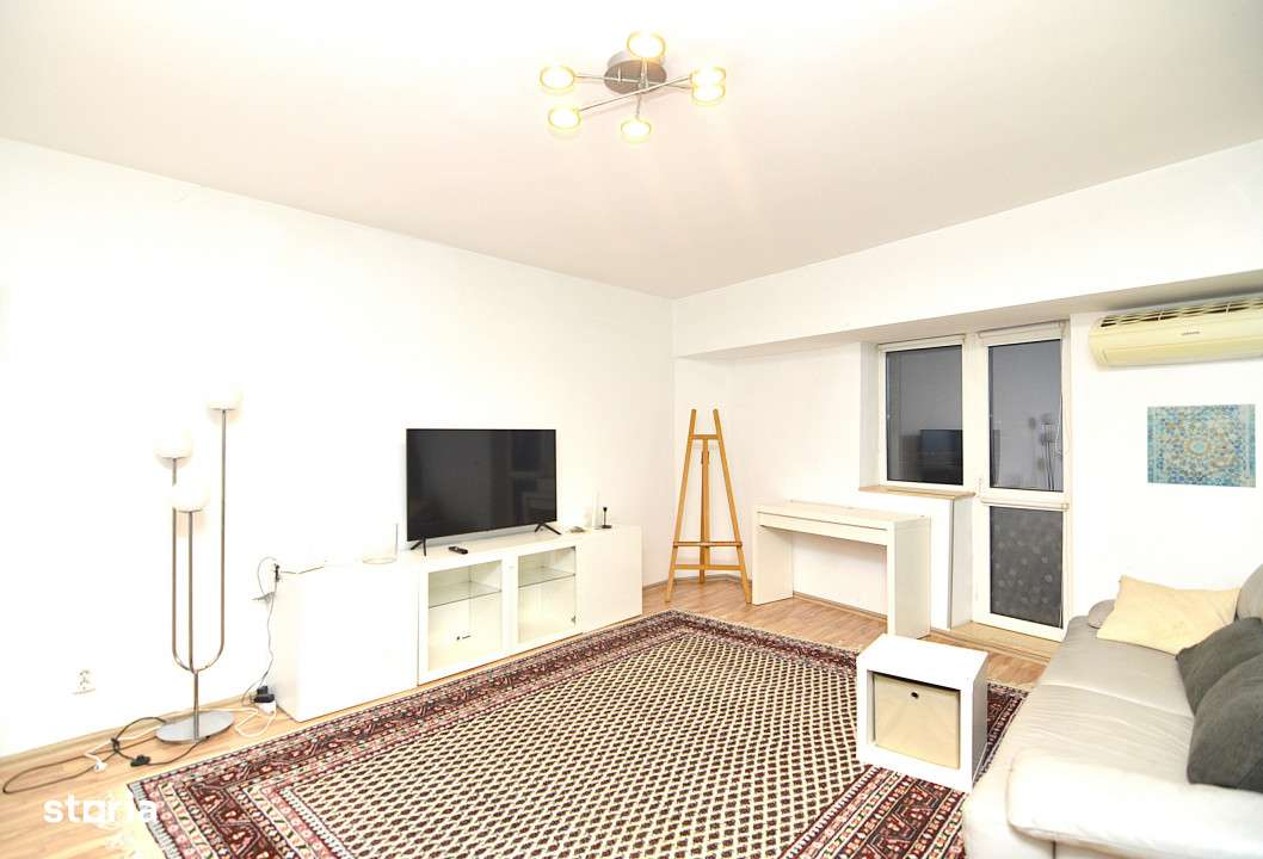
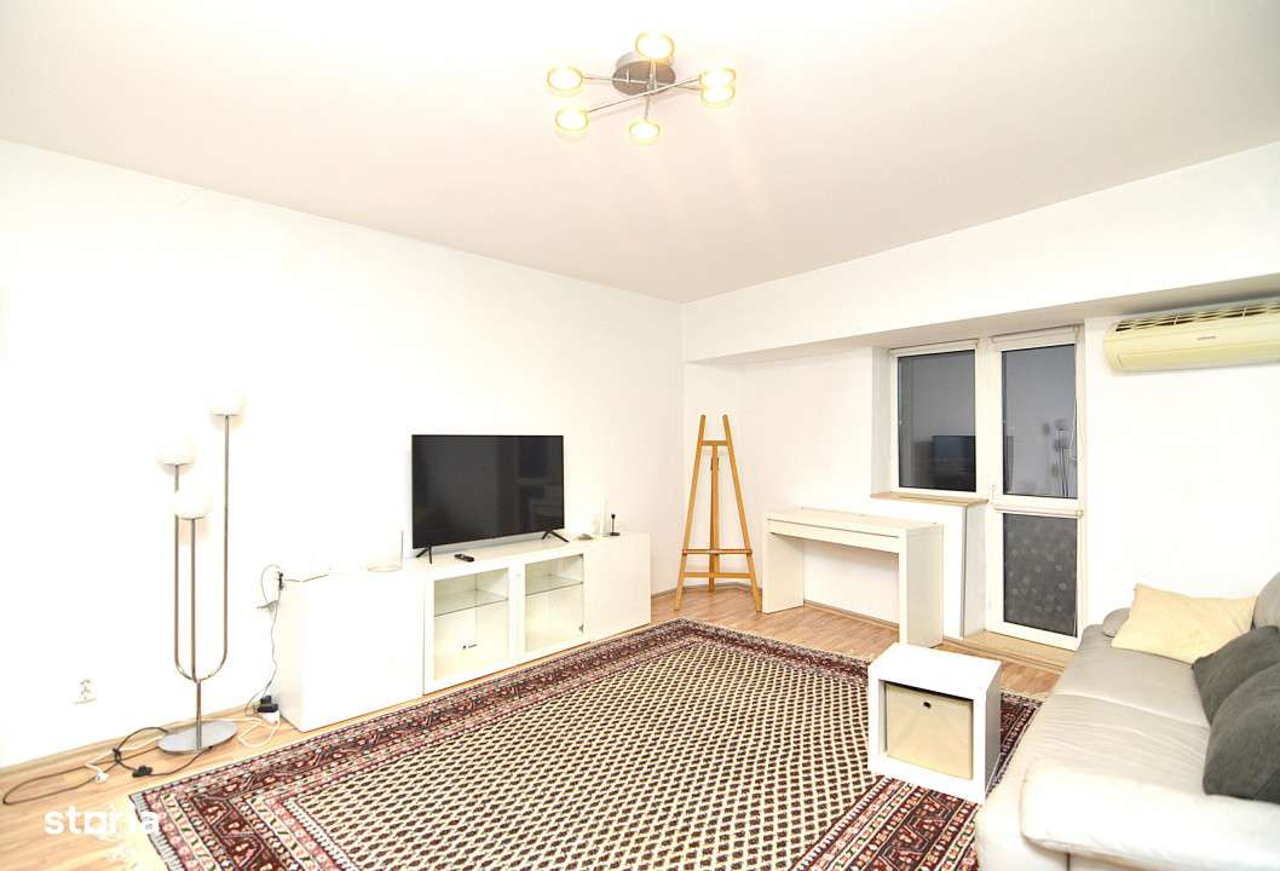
- wall art (1199, 445)
